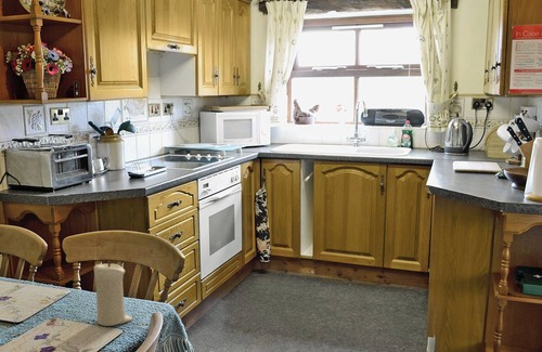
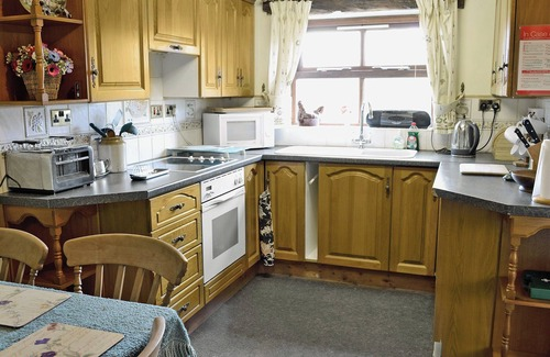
- candle (112, 290)
